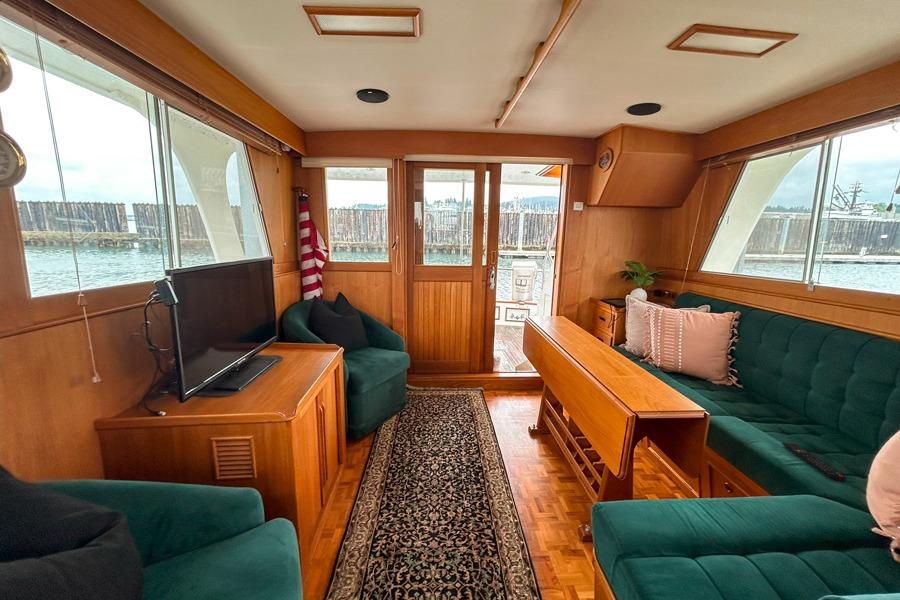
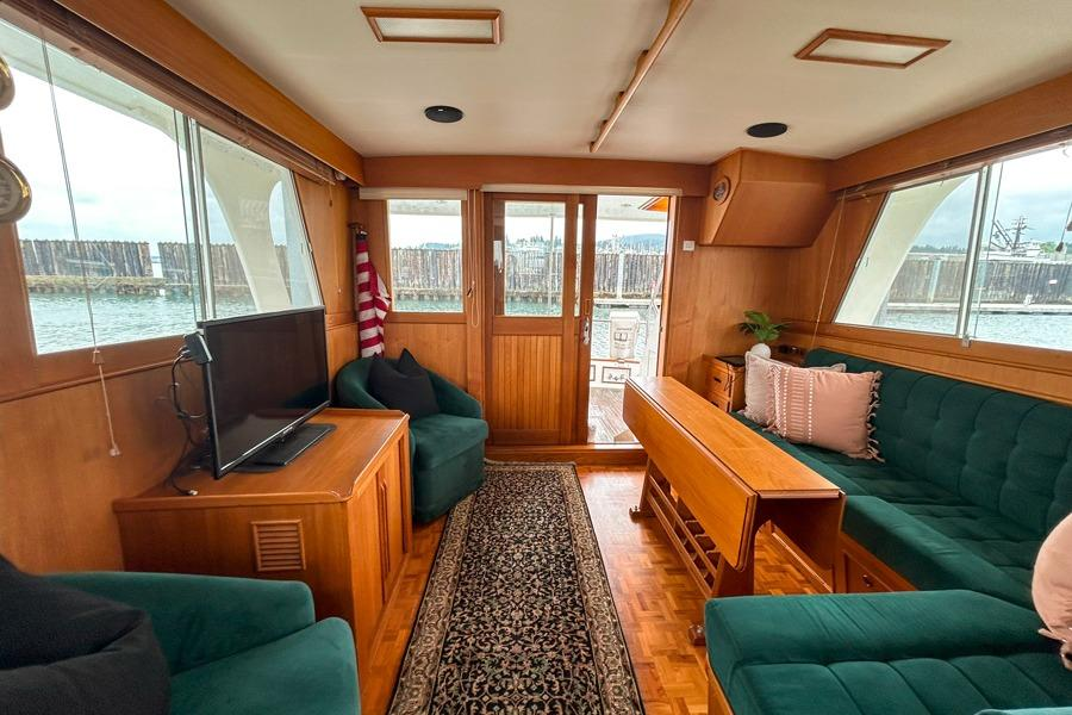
- remote control (812, 460)
